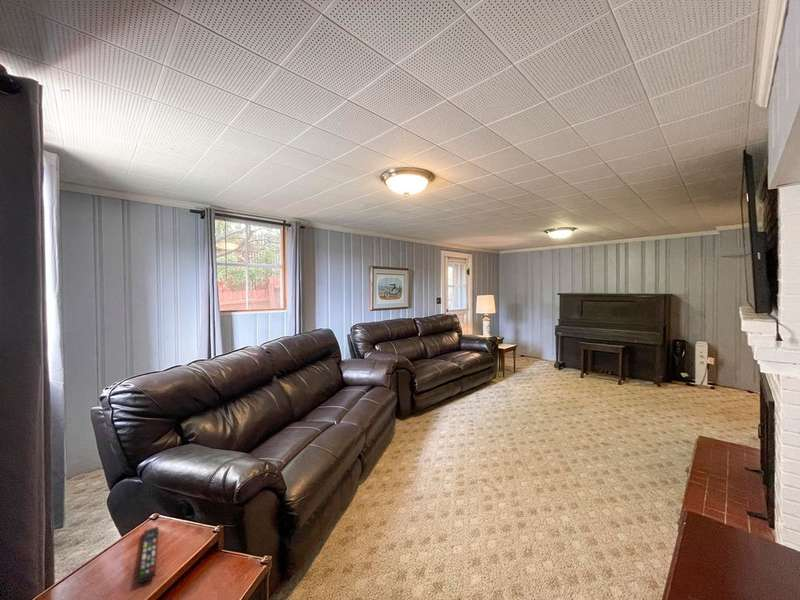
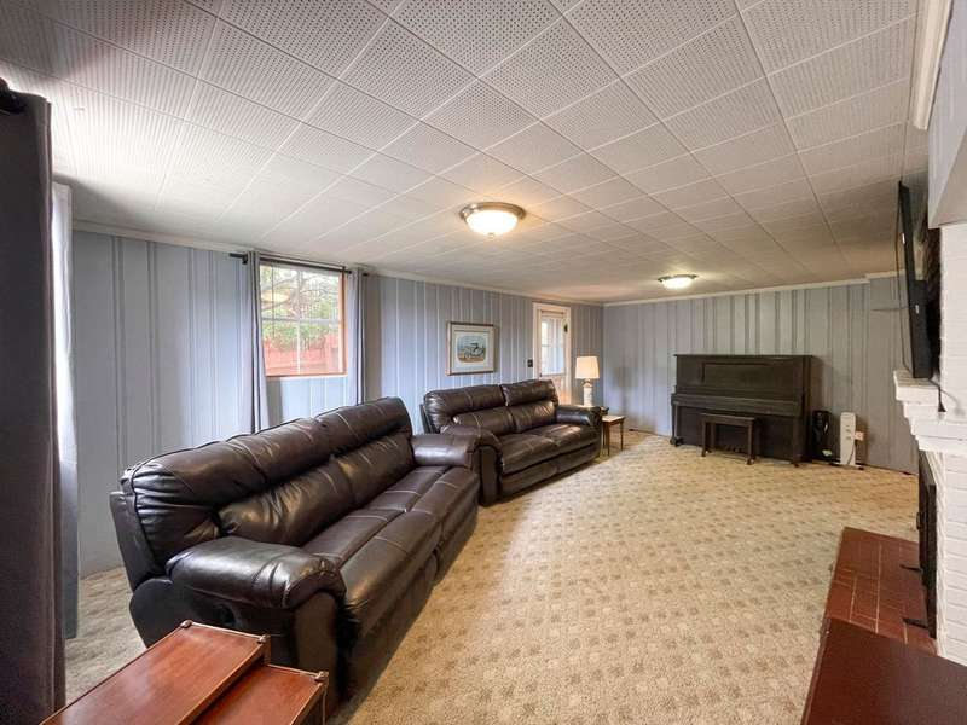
- remote control (149, 551)
